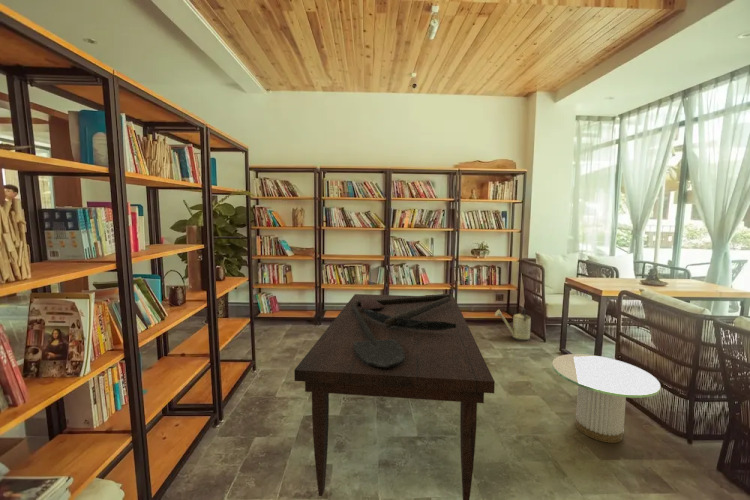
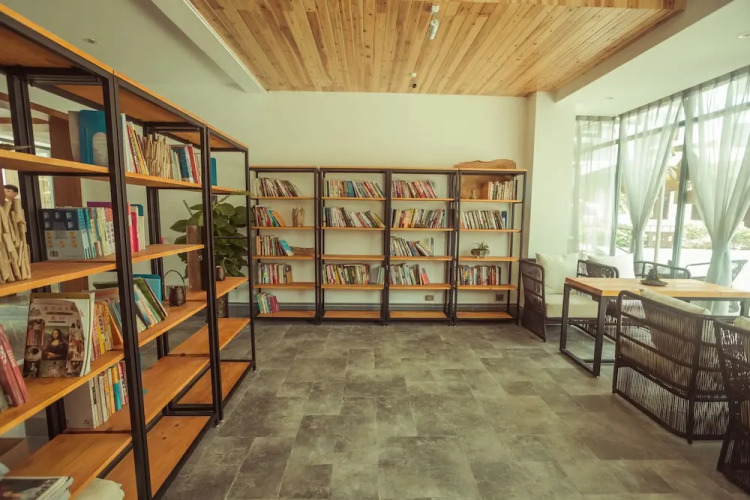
- dining table (399, 368)
- side table (600, 401)
- watering can (514, 322)
